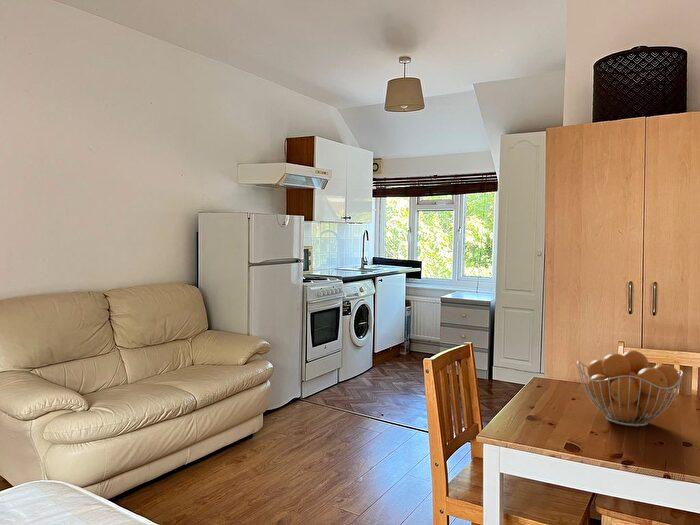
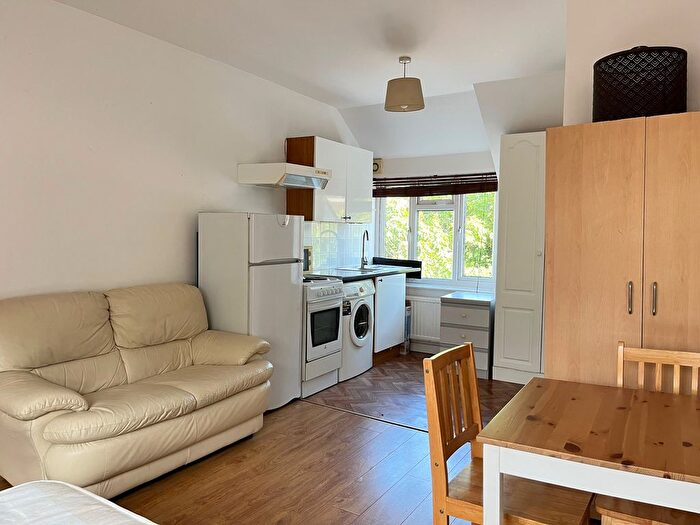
- fruit basket (627, 386)
